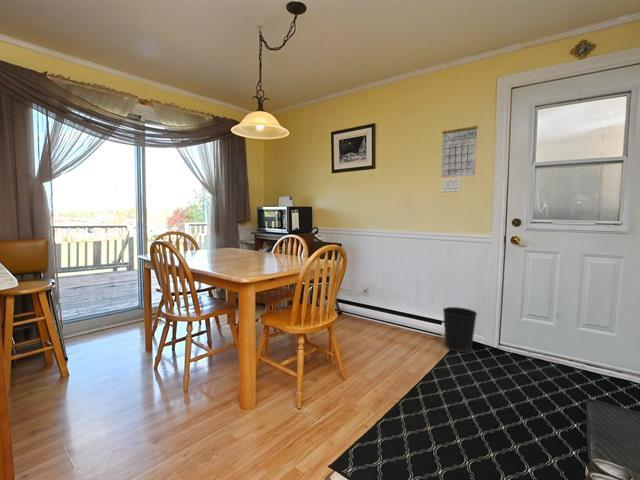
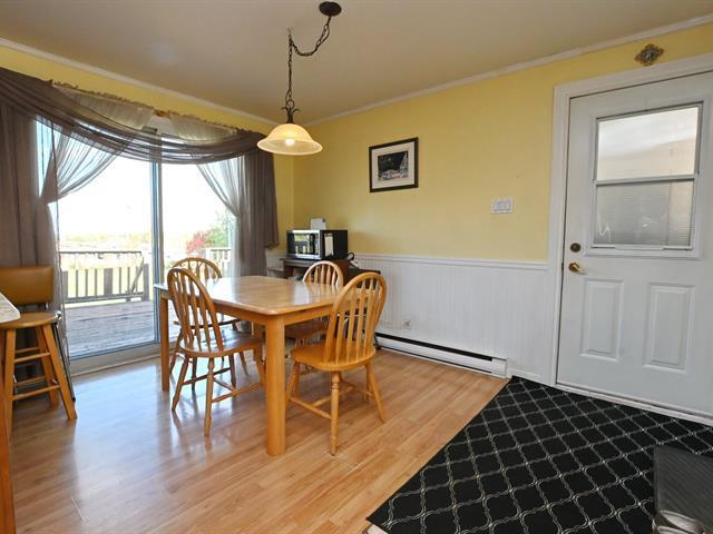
- wastebasket (458, 329)
- calendar (458, 146)
